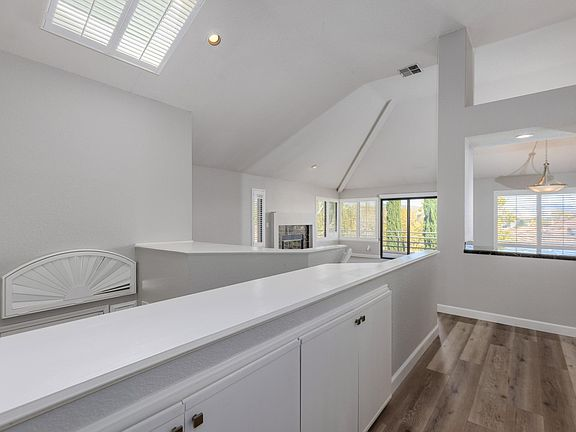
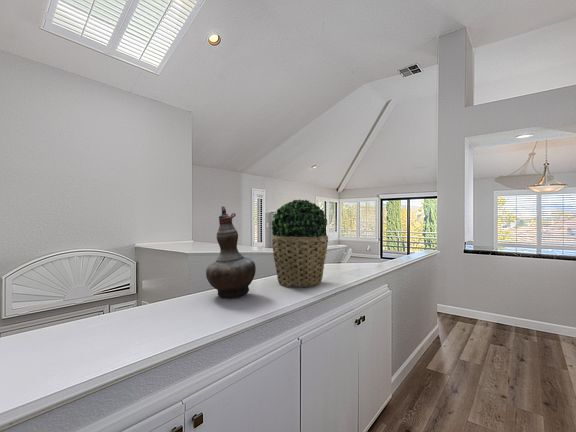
+ decorative vase (231, 250)
+ potted plant (299, 241)
